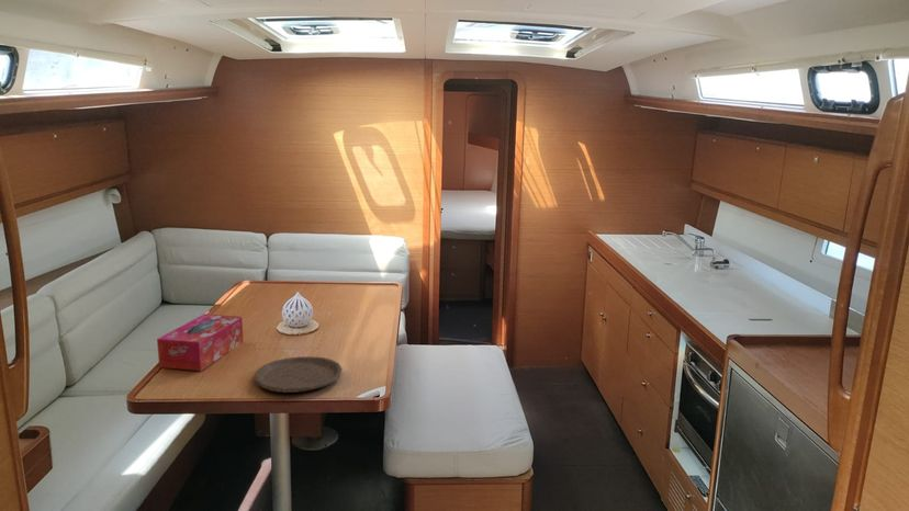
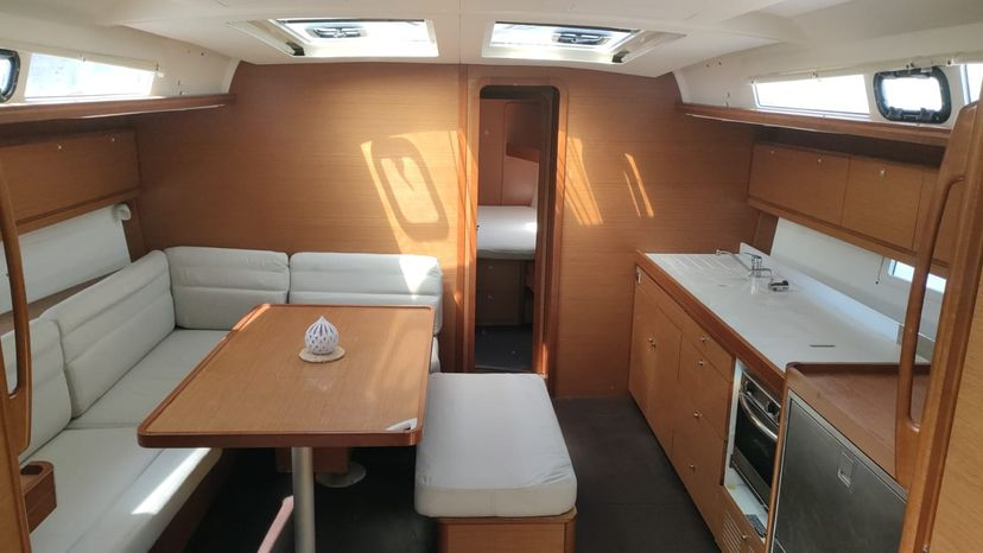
- plate (299, 374)
- tissue box (202, 340)
